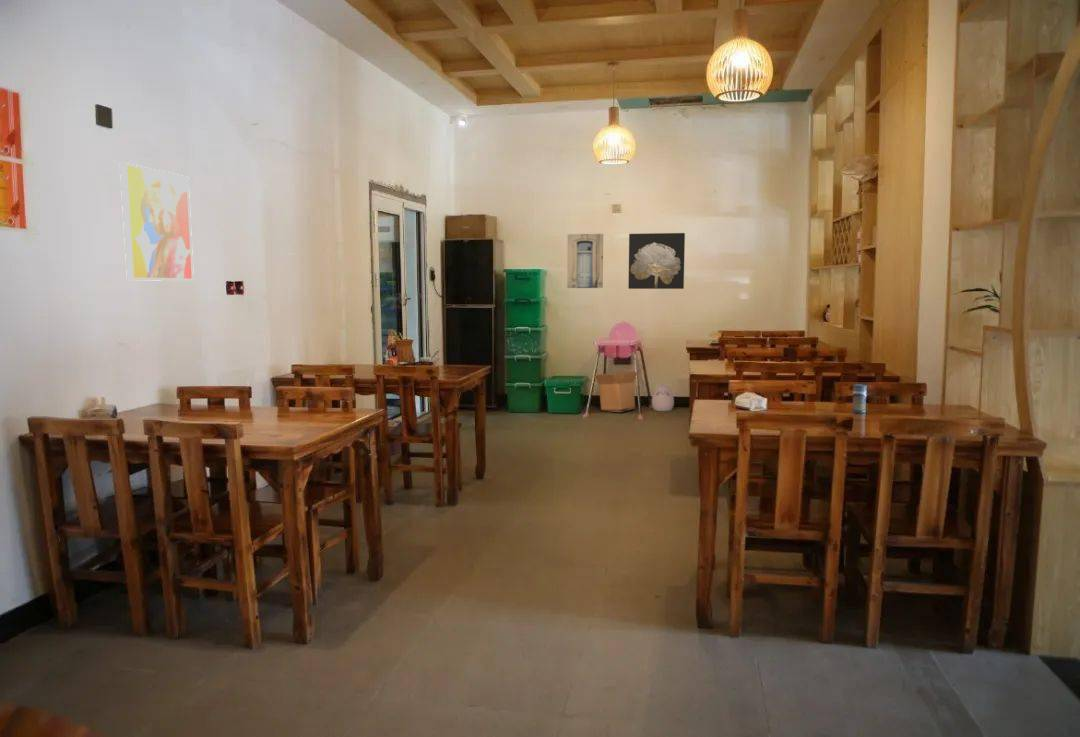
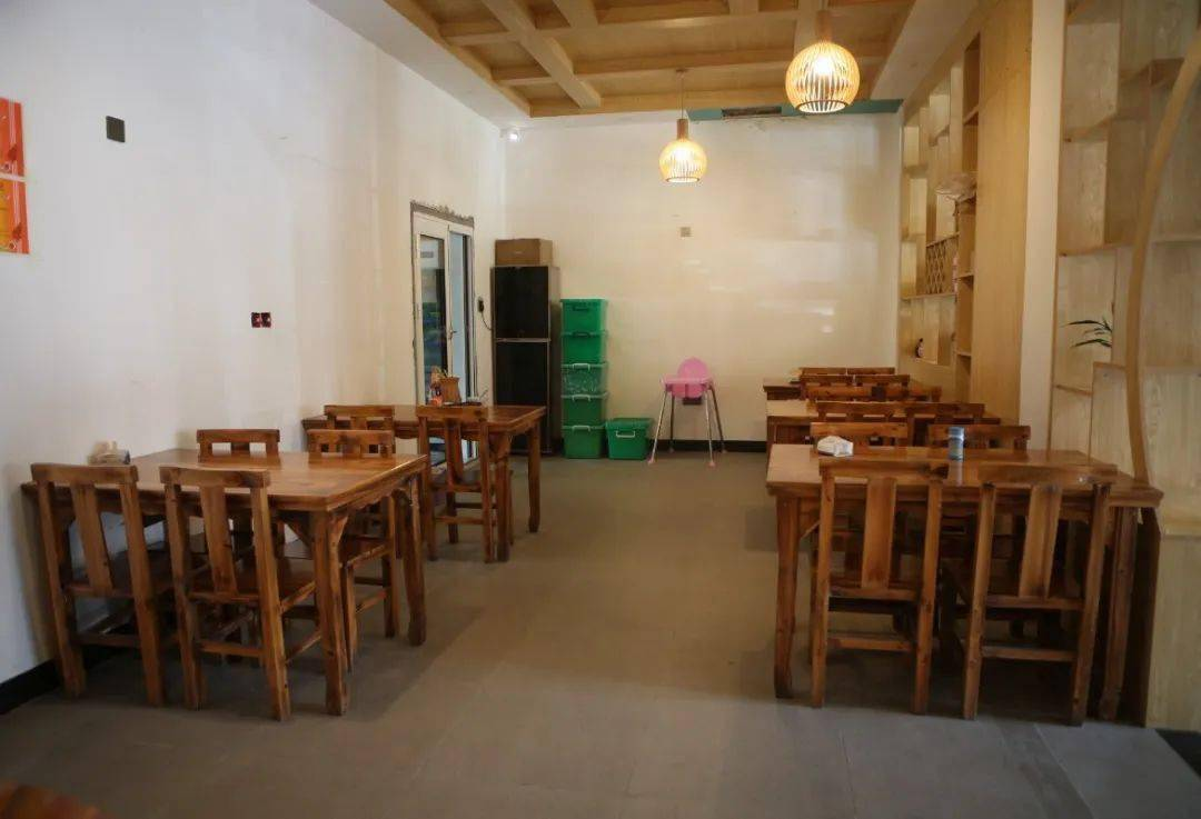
- cardboard box (614, 390)
- wall art (585, 261)
- wall art (656, 261)
- wall art (159, 225)
- plush toy (662, 396)
